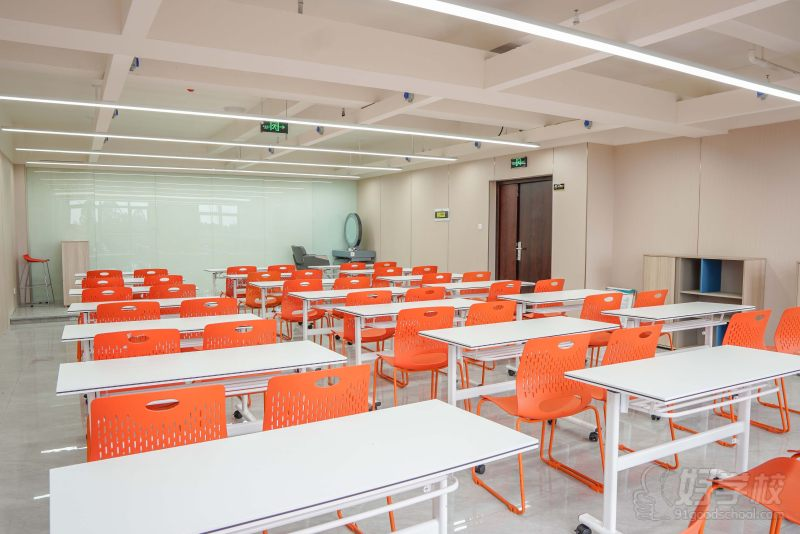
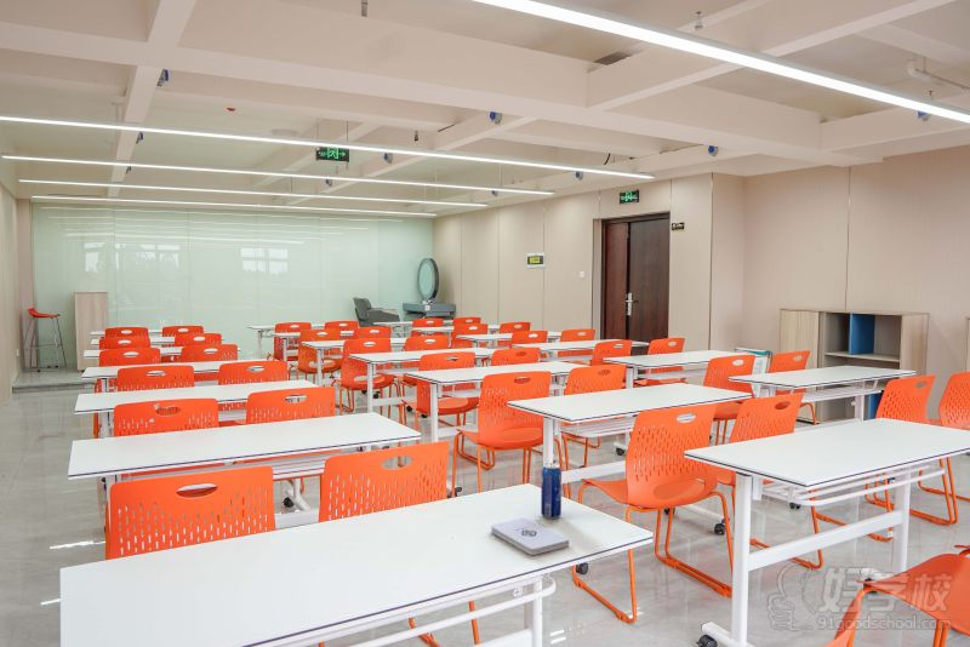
+ beverage can (550, 489)
+ notepad (527, 534)
